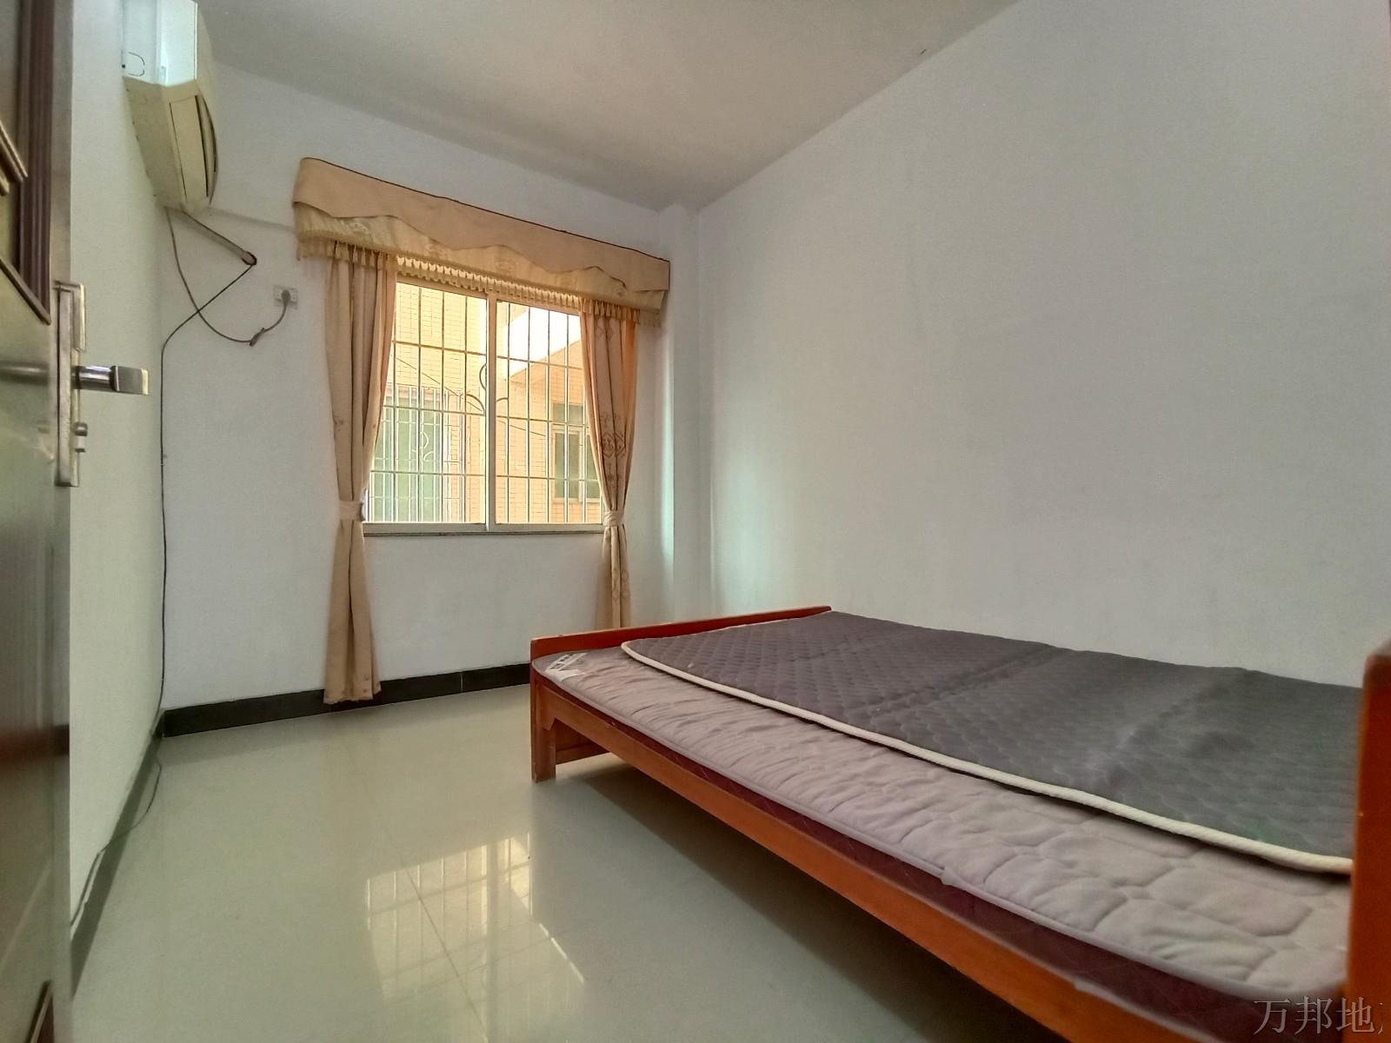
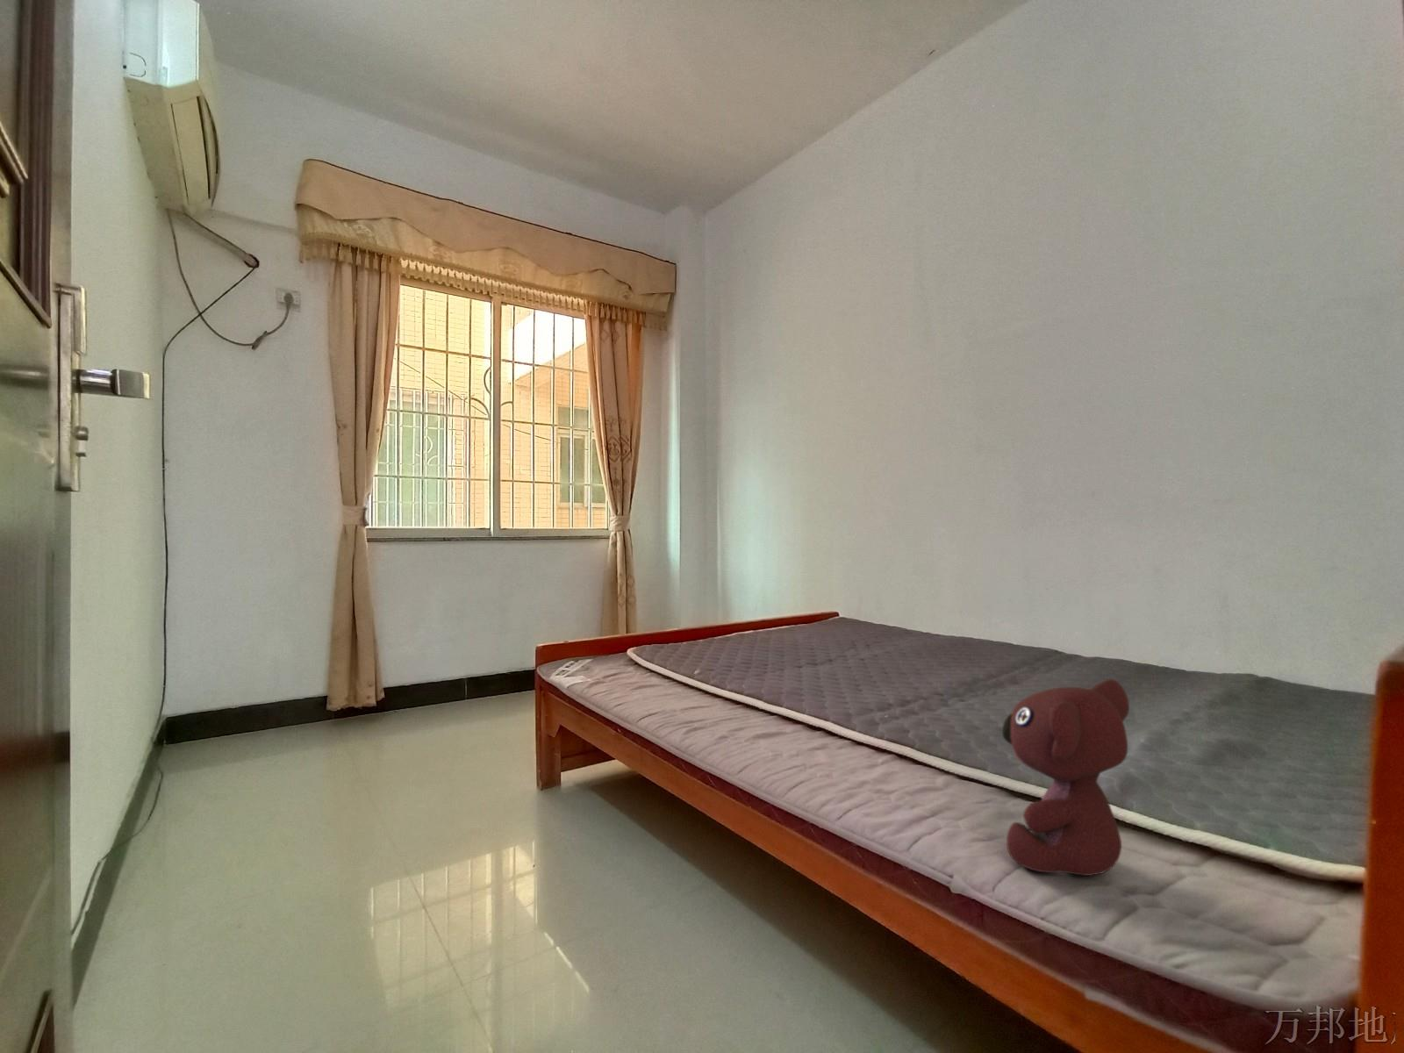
+ teddy bear (1061, 774)
